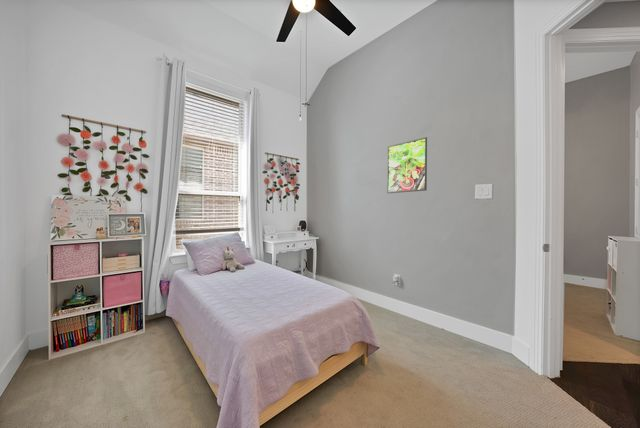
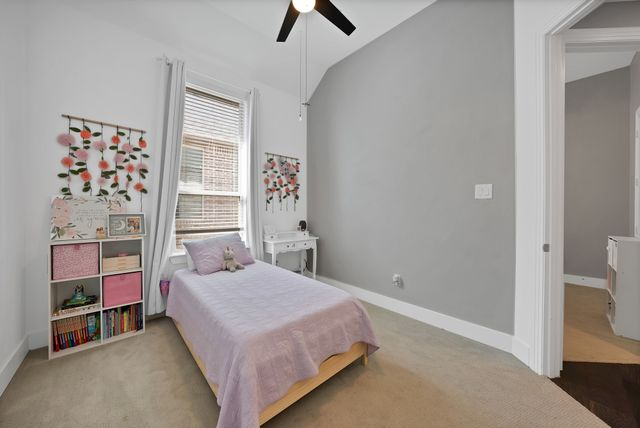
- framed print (405, 167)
